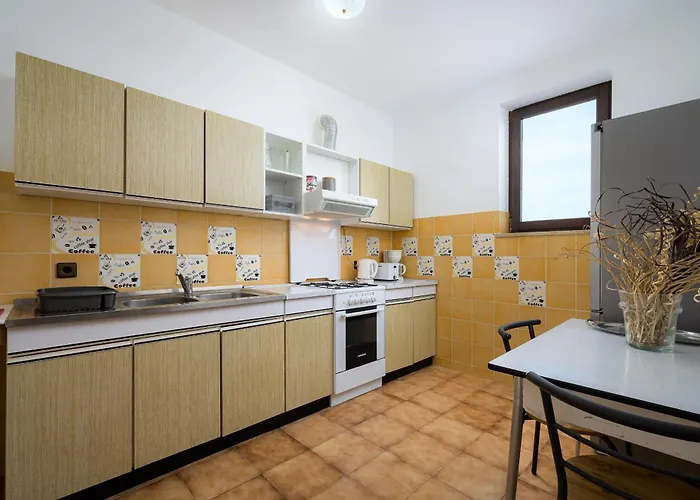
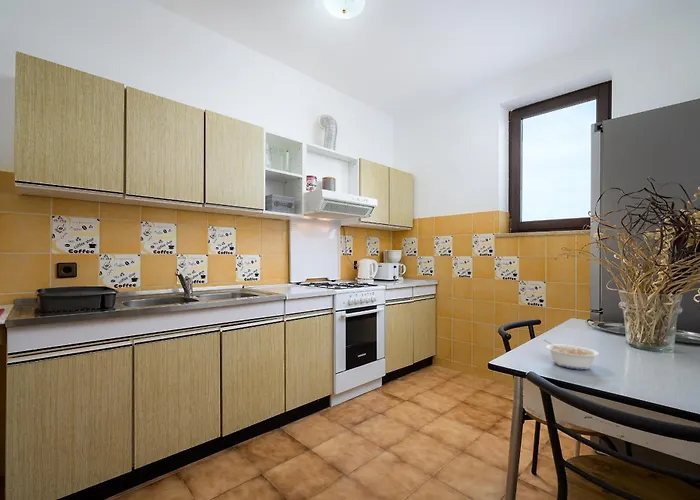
+ legume (569, 355)
